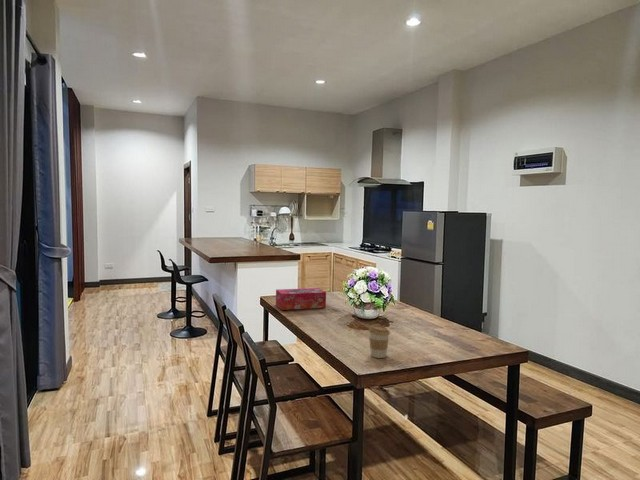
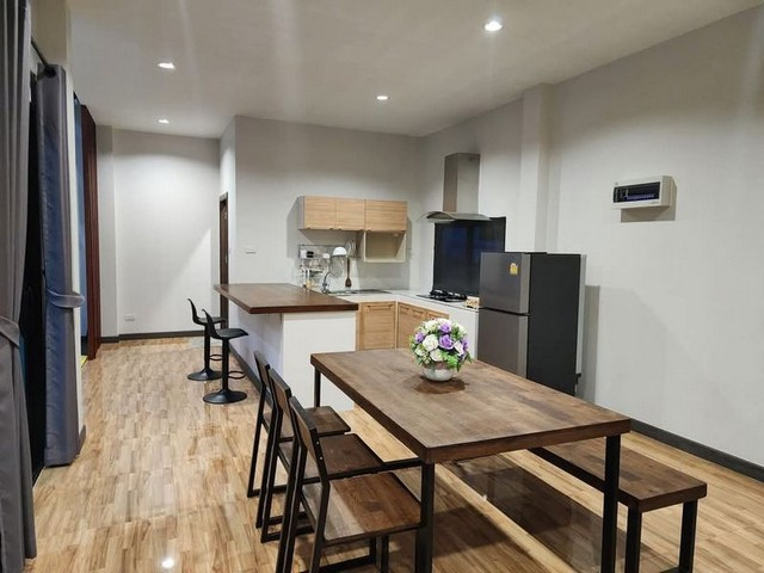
- coffee cup (379, 341)
- tissue box (300, 298)
